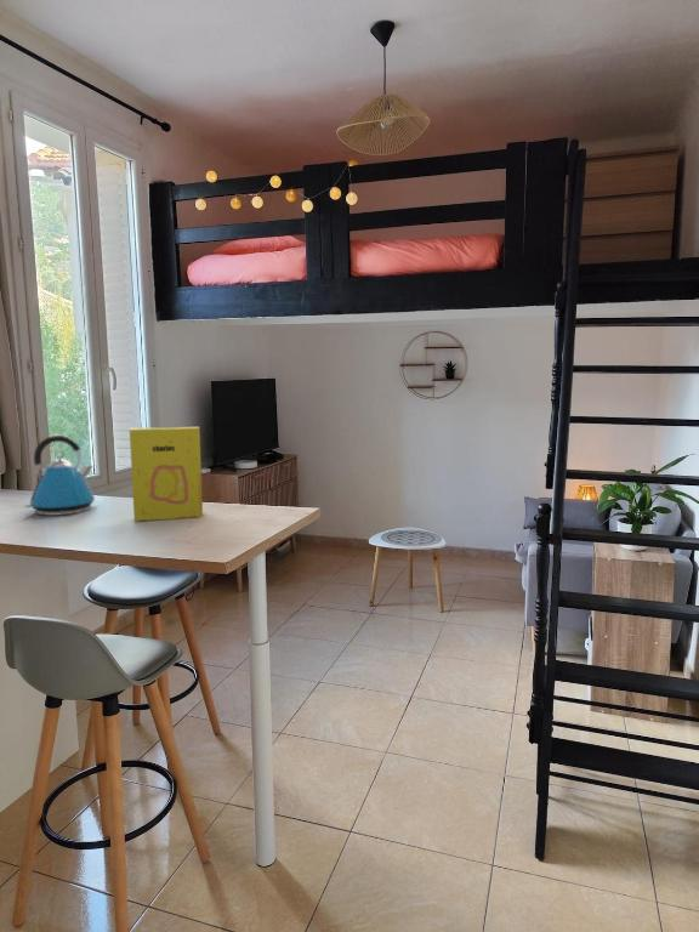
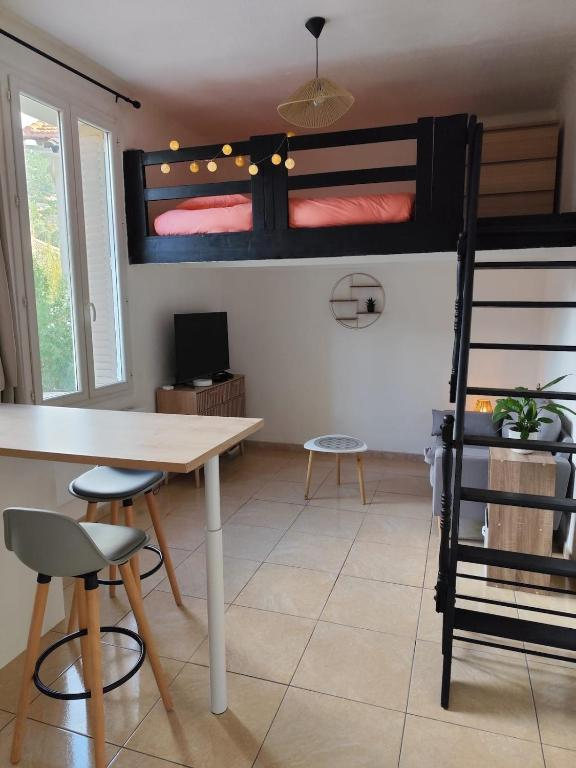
- cereal box (166, 472)
- kettle (58, 472)
